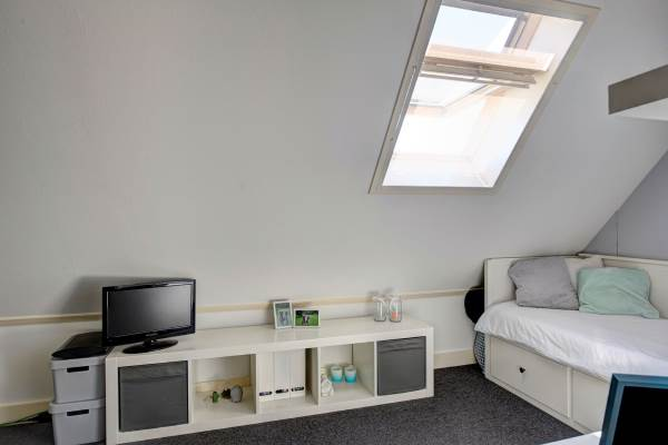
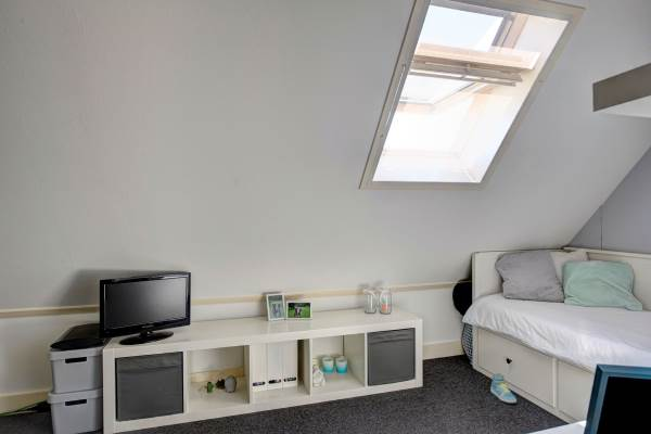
+ sneaker (502, 386)
